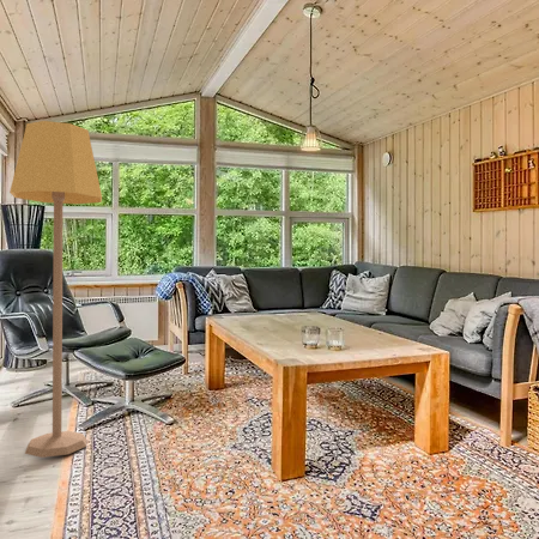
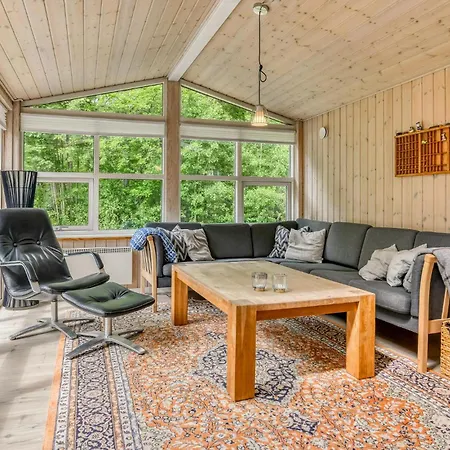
- lamp (57, 287)
